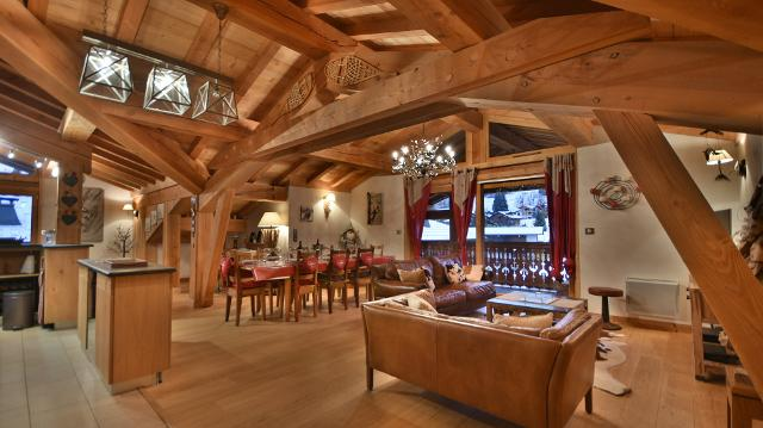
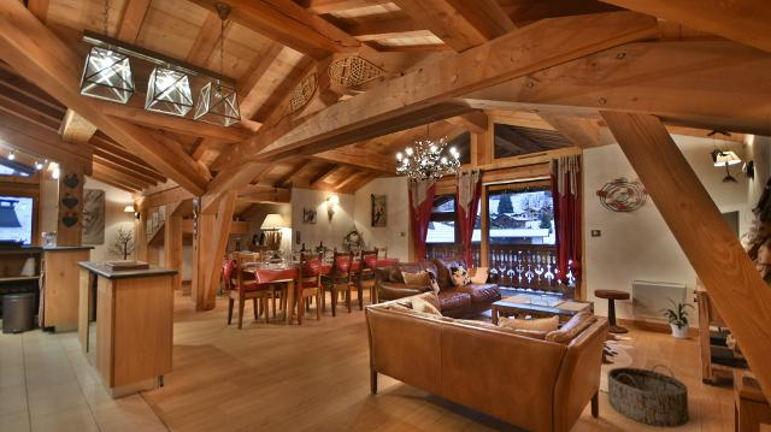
+ house plant (677, 318)
+ basket (645, 389)
